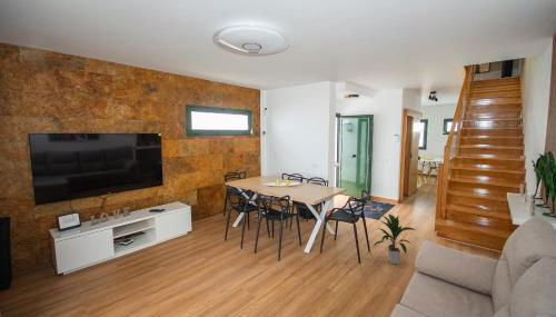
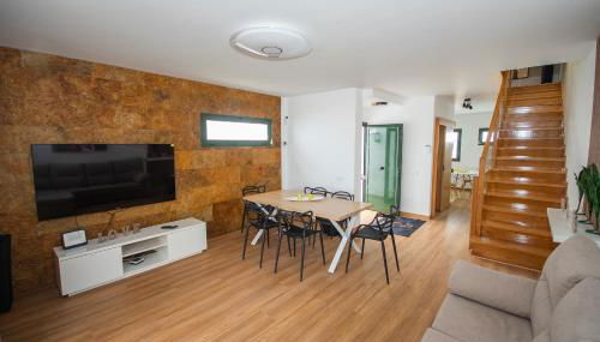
- indoor plant (393, 237)
